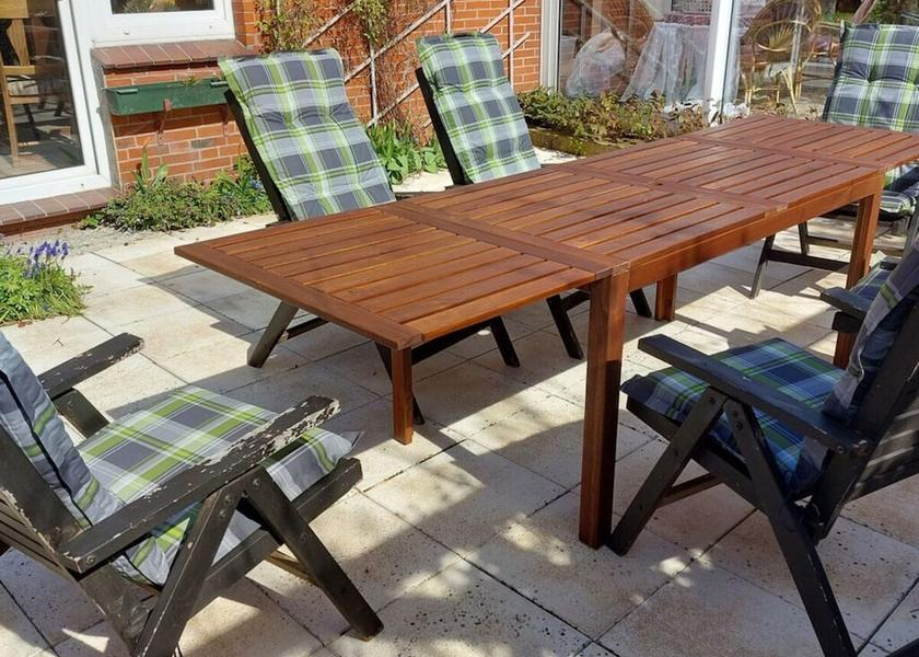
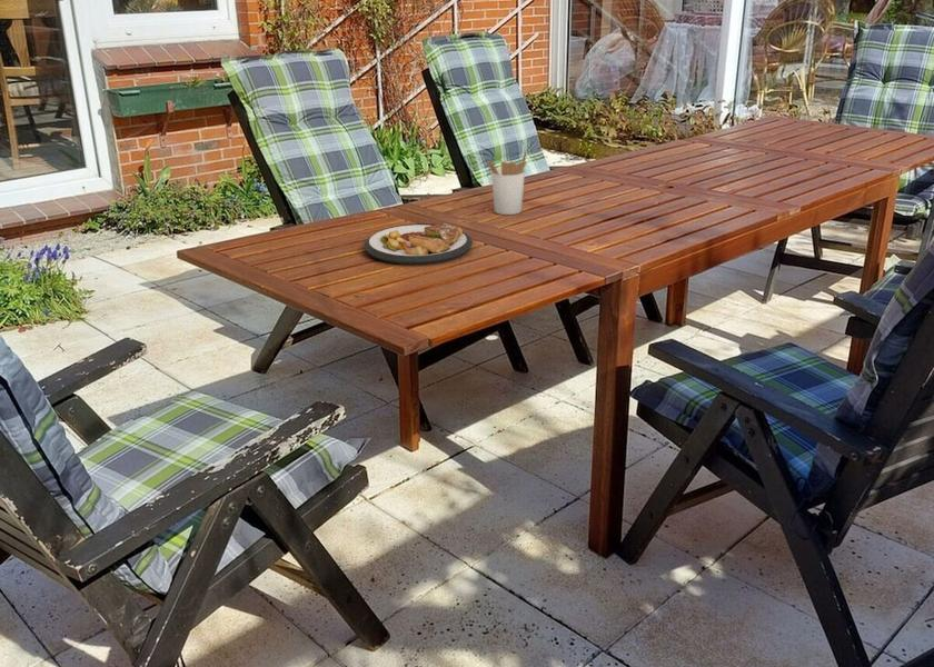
+ utensil holder (509, 183)
+ plate (418, 239)
